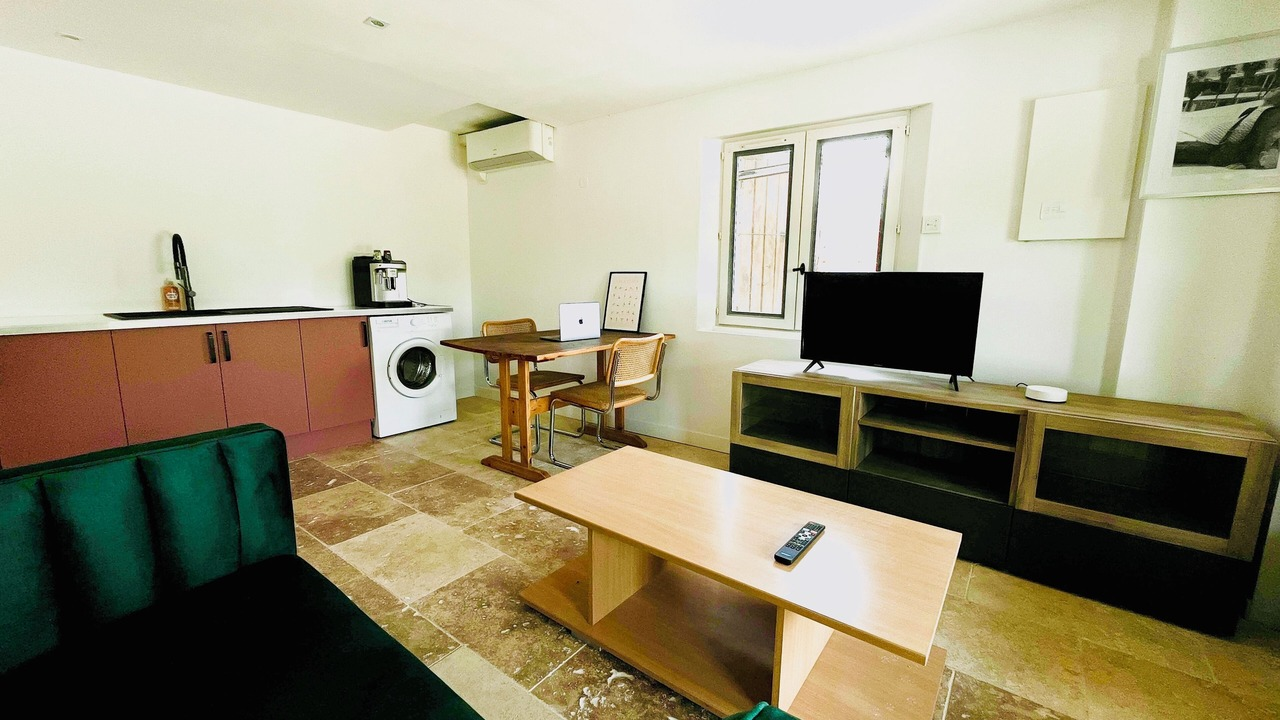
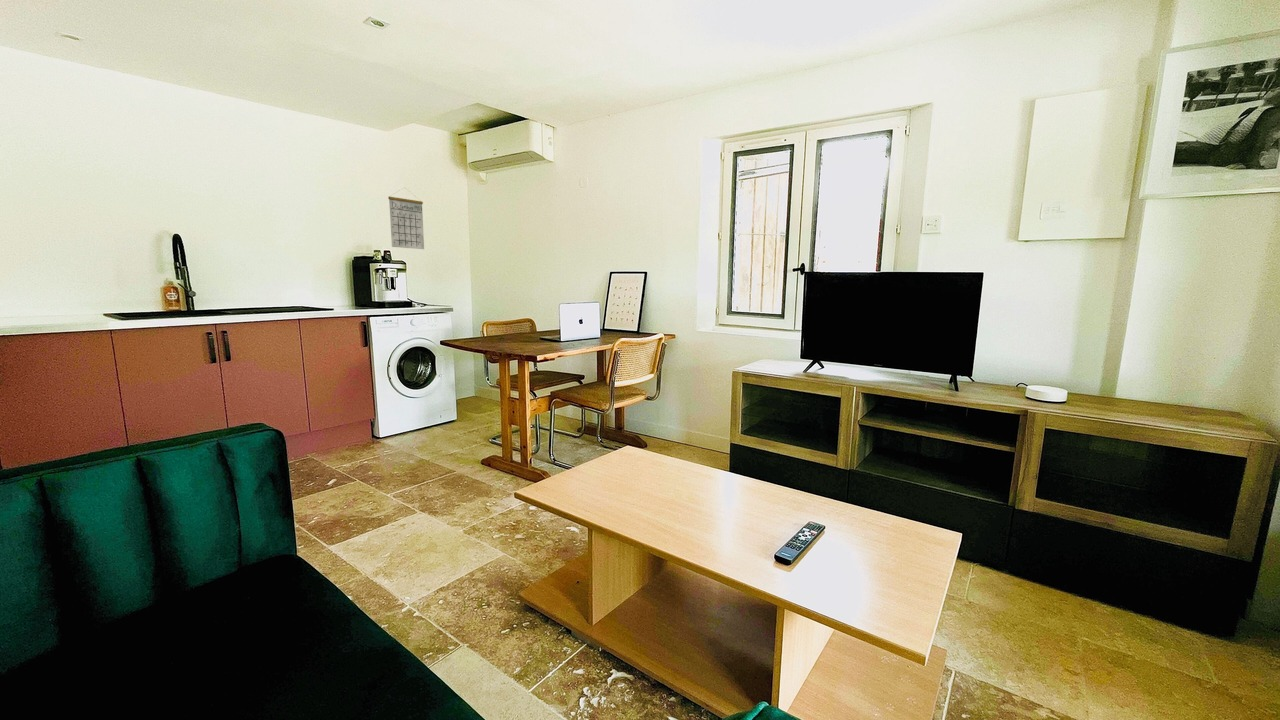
+ calendar (406, 217)
